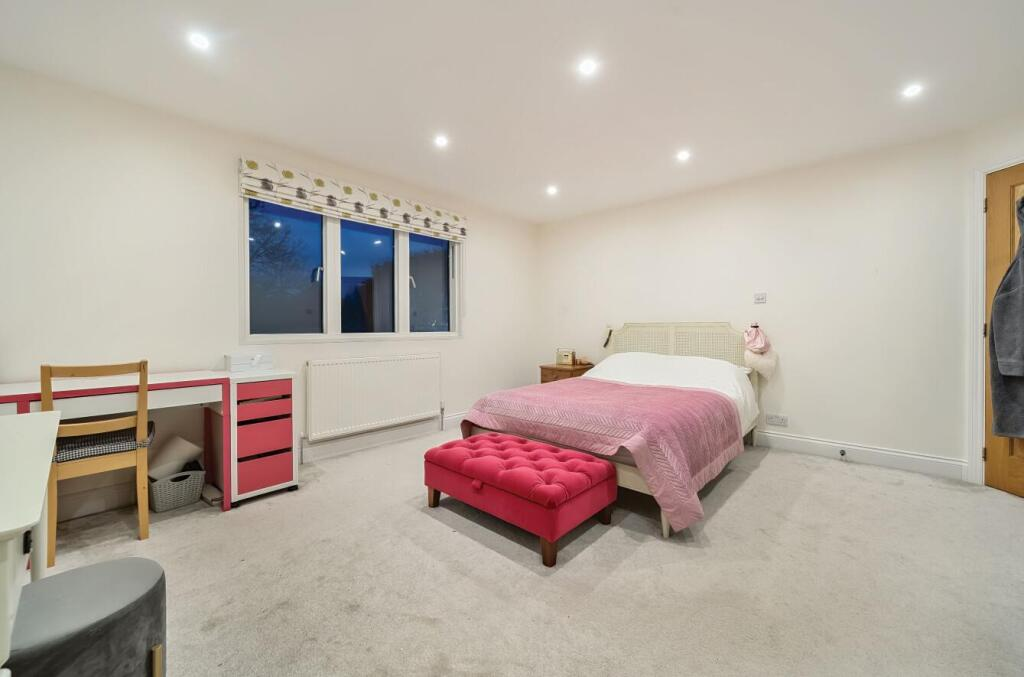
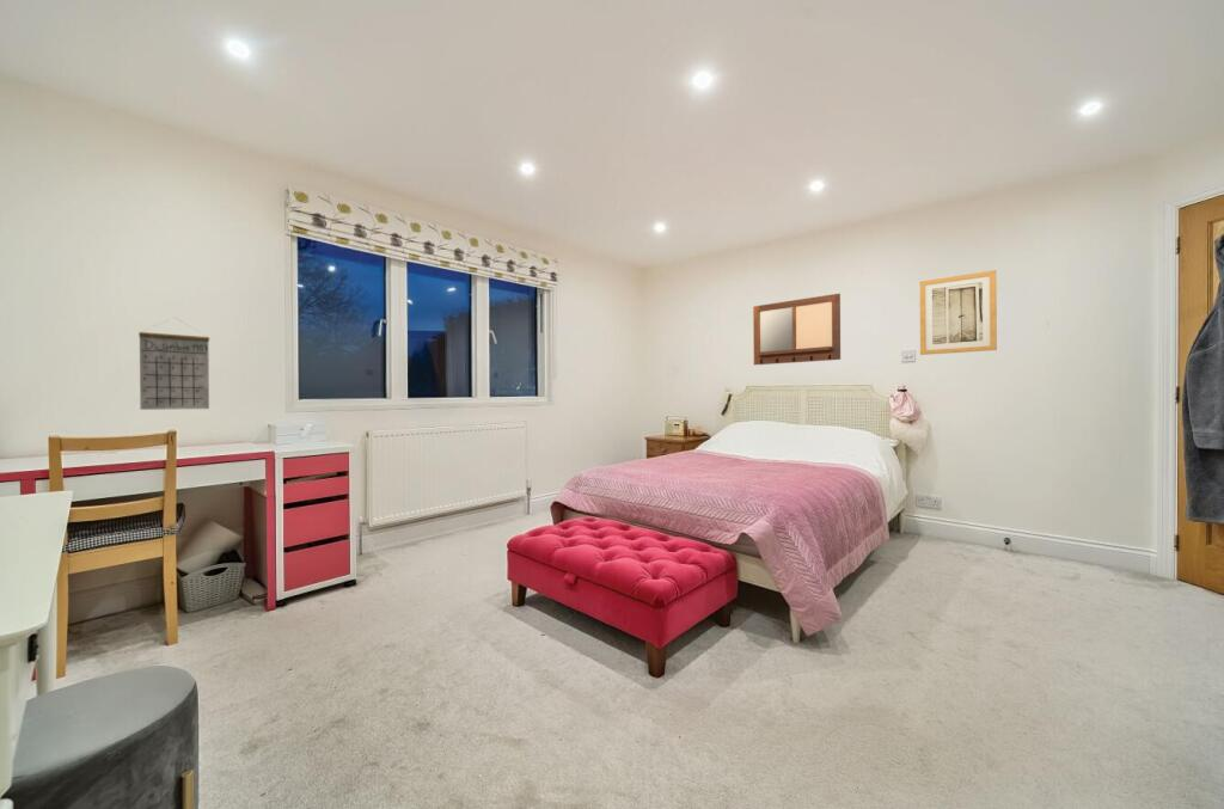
+ wall art (956, 314)
+ calendar (176, 362)
+ writing board (792, 331)
